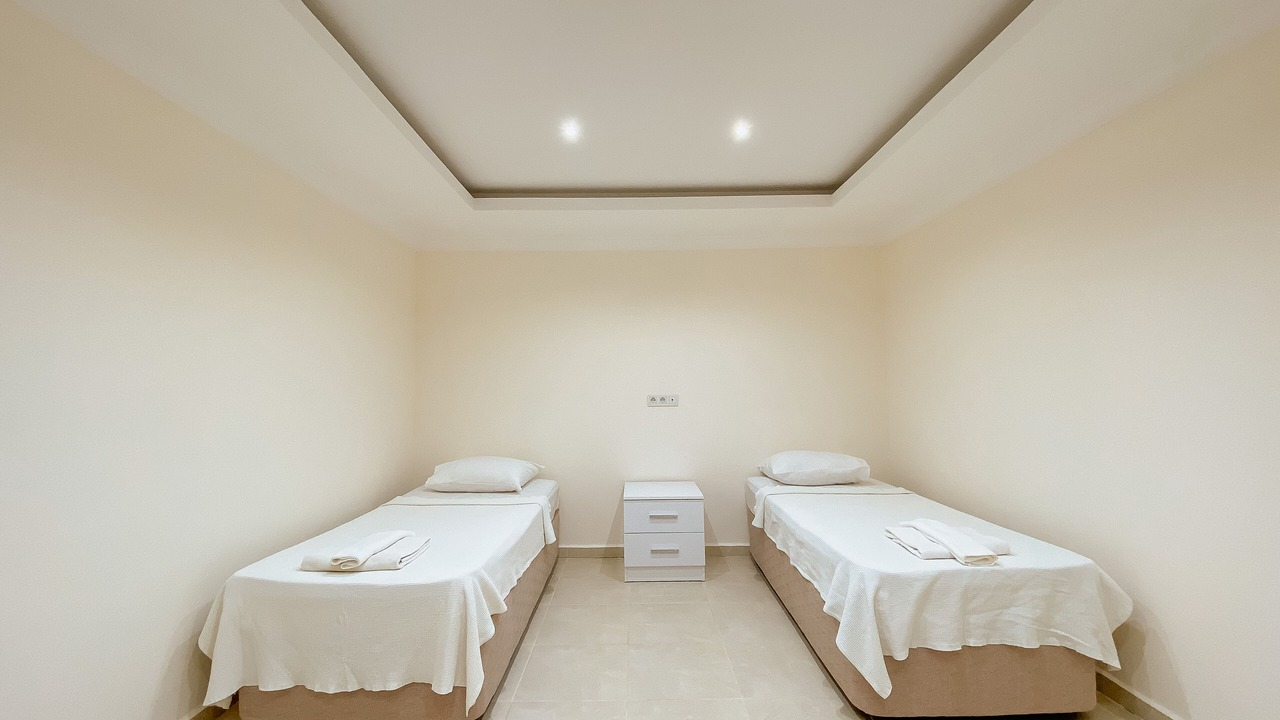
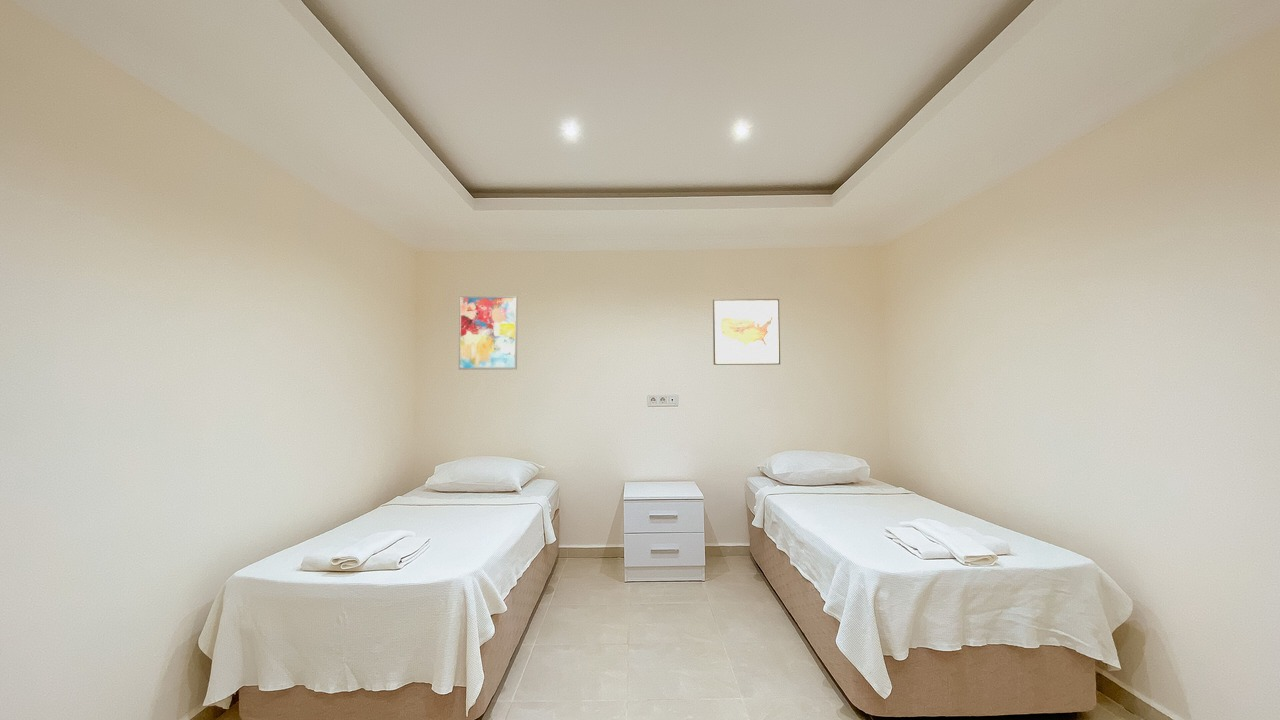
+ wall art (488, 332)
+ wall art (746, 331)
